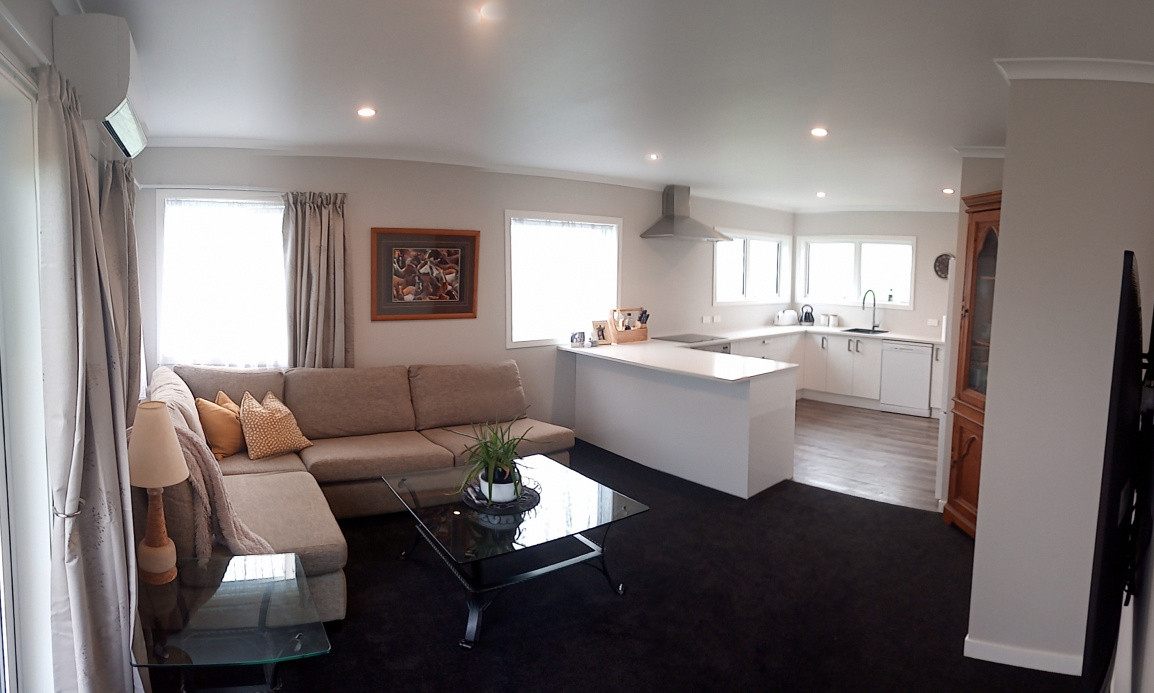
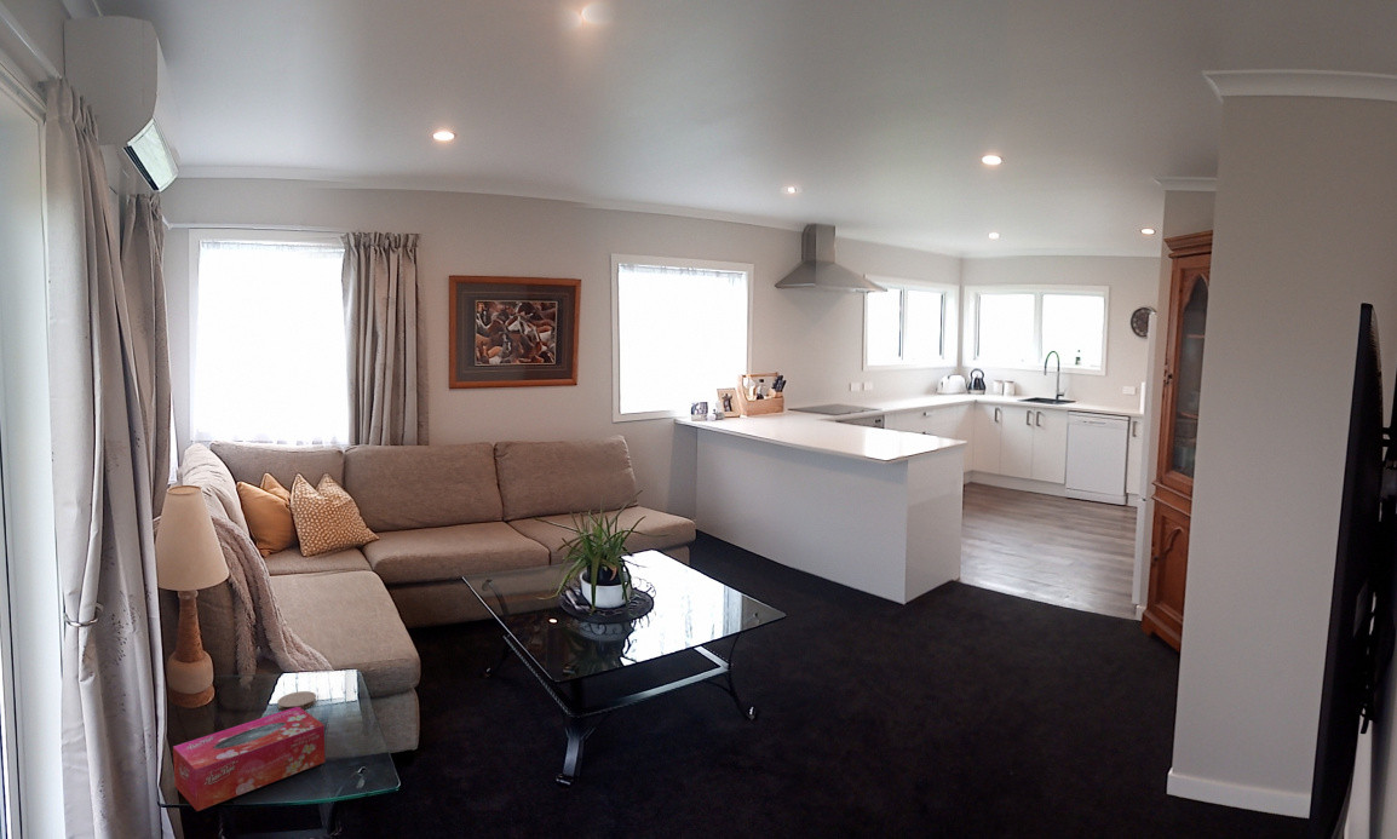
+ tissue box (251, 754)
+ coaster (297, 701)
